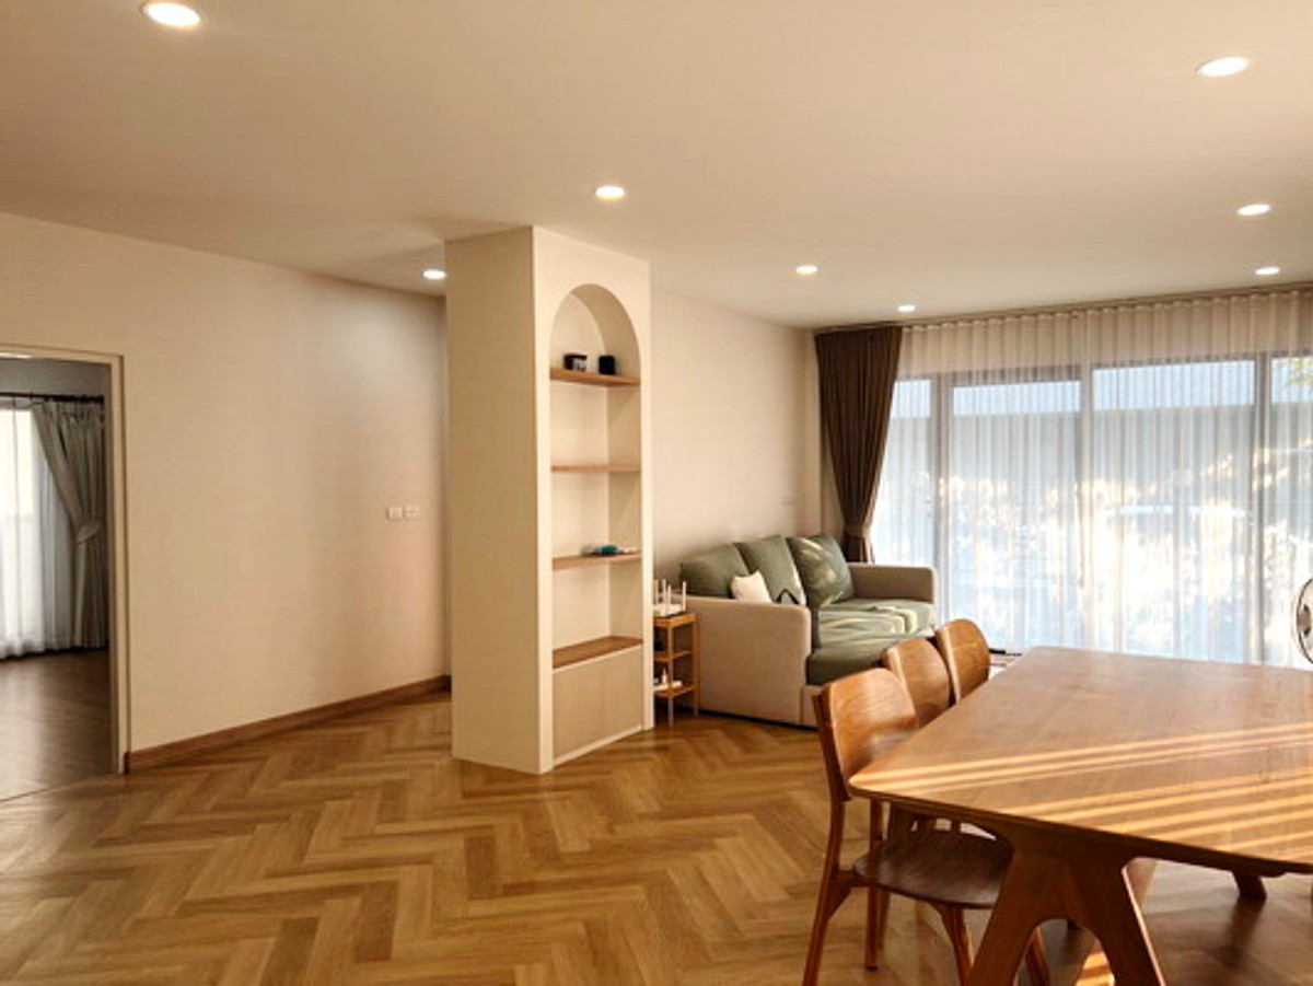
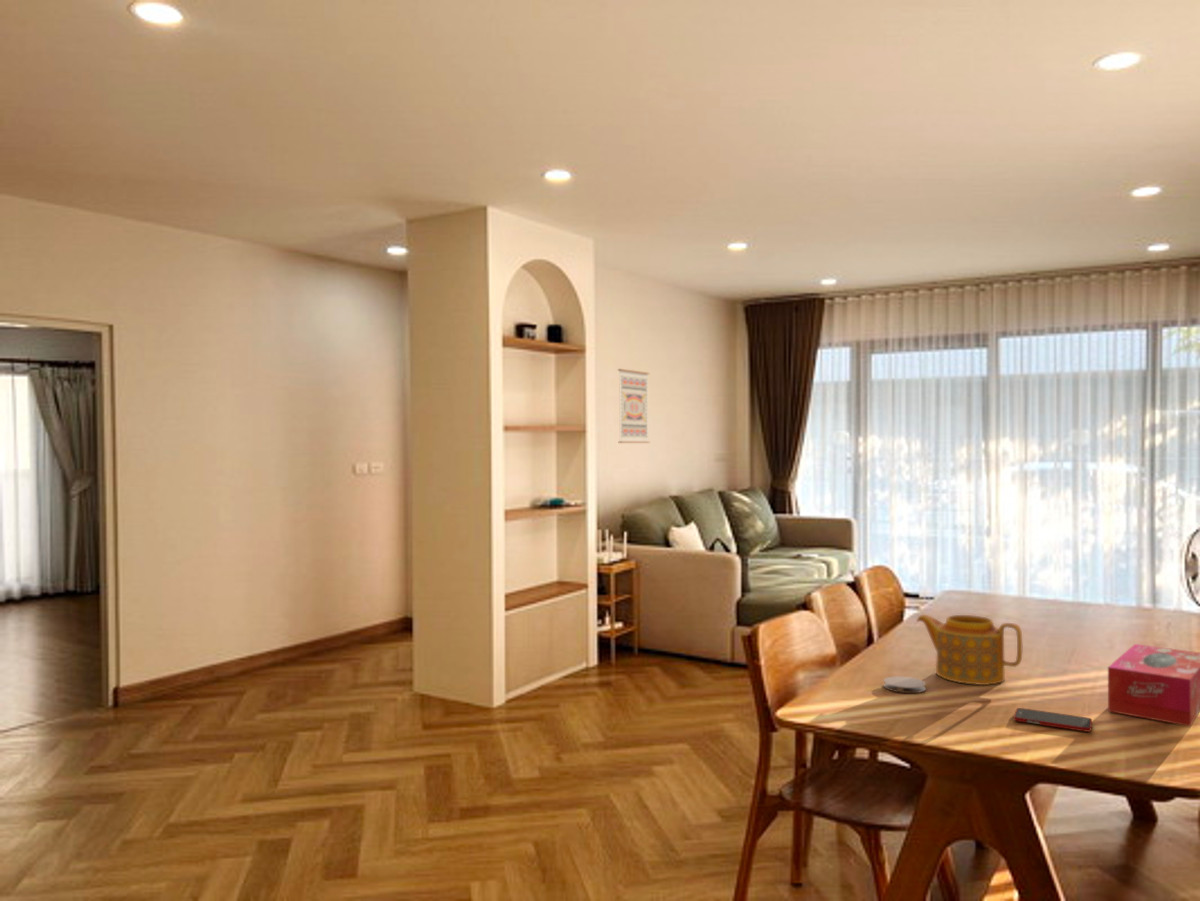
+ coaster (904, 684)
+ cell phone (1052, 719)
+ teapot (967, 647)
+ tissue box (1160, 681)
+ wall art (634, 407)
